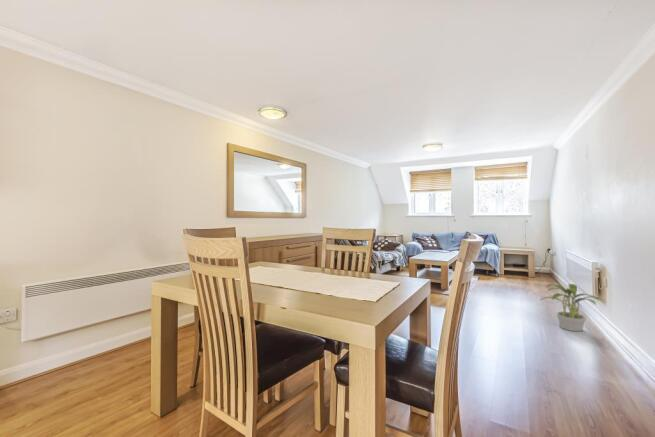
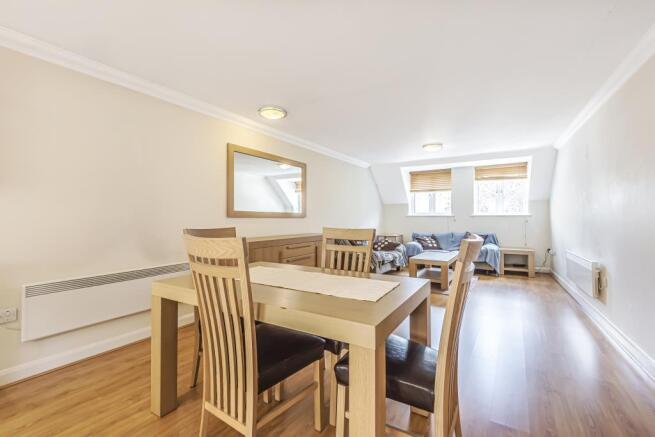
- potted plant (571, 307)
